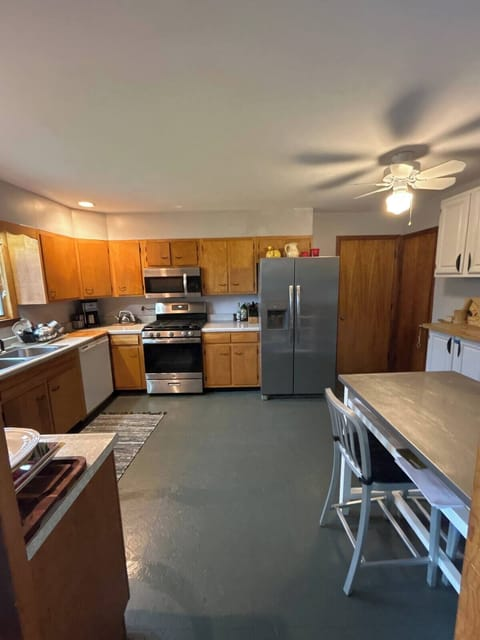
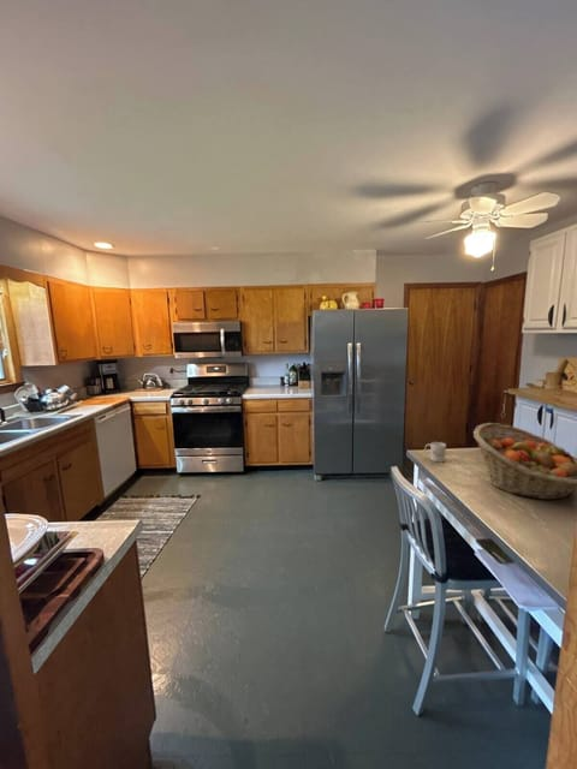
+ fruit basket (525, 458)
+ mug (434, 451)
